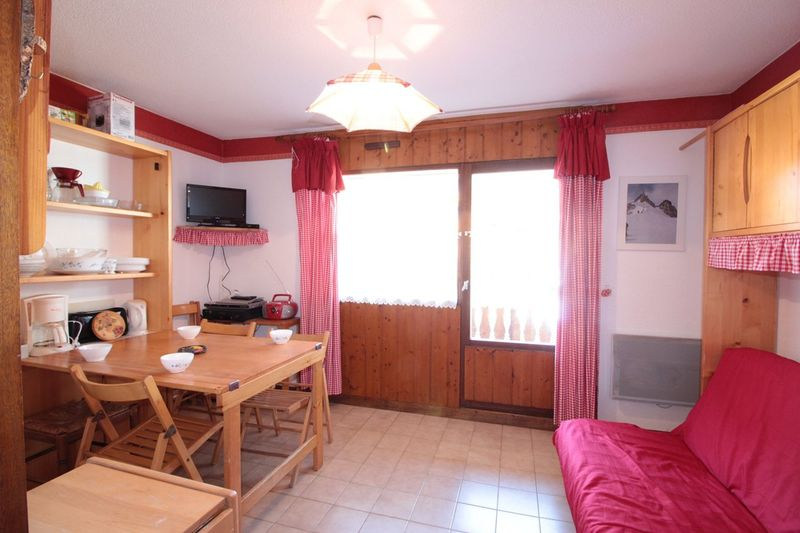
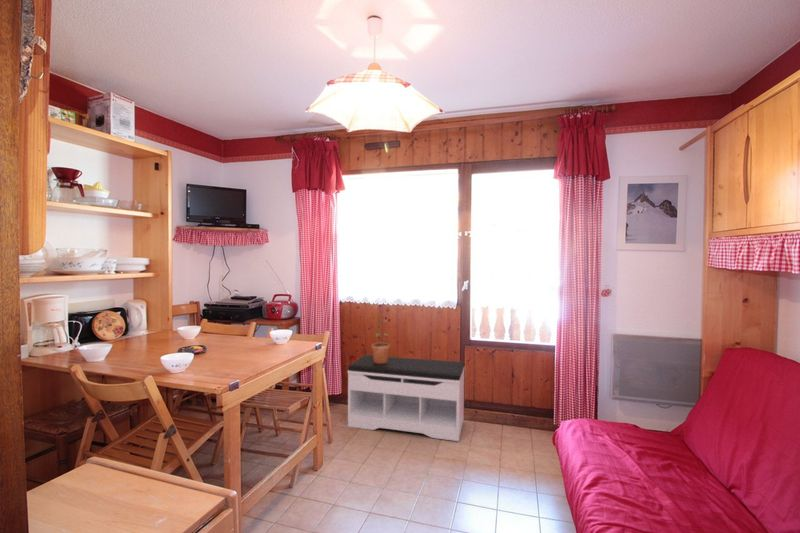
+ potted plant (379, 334)
+ bench (407, 393)
